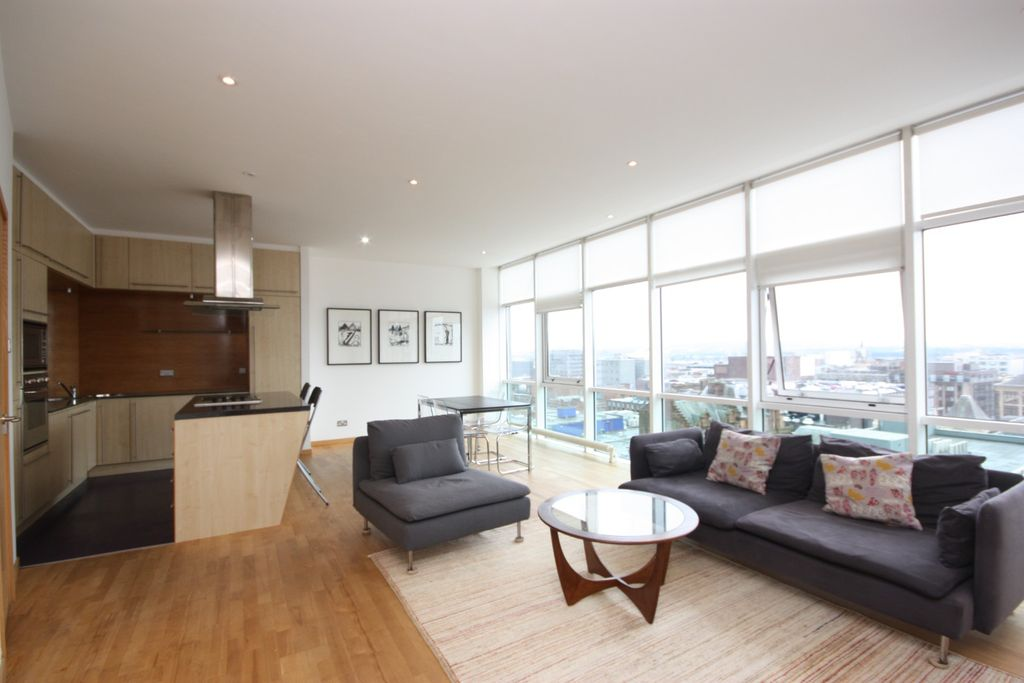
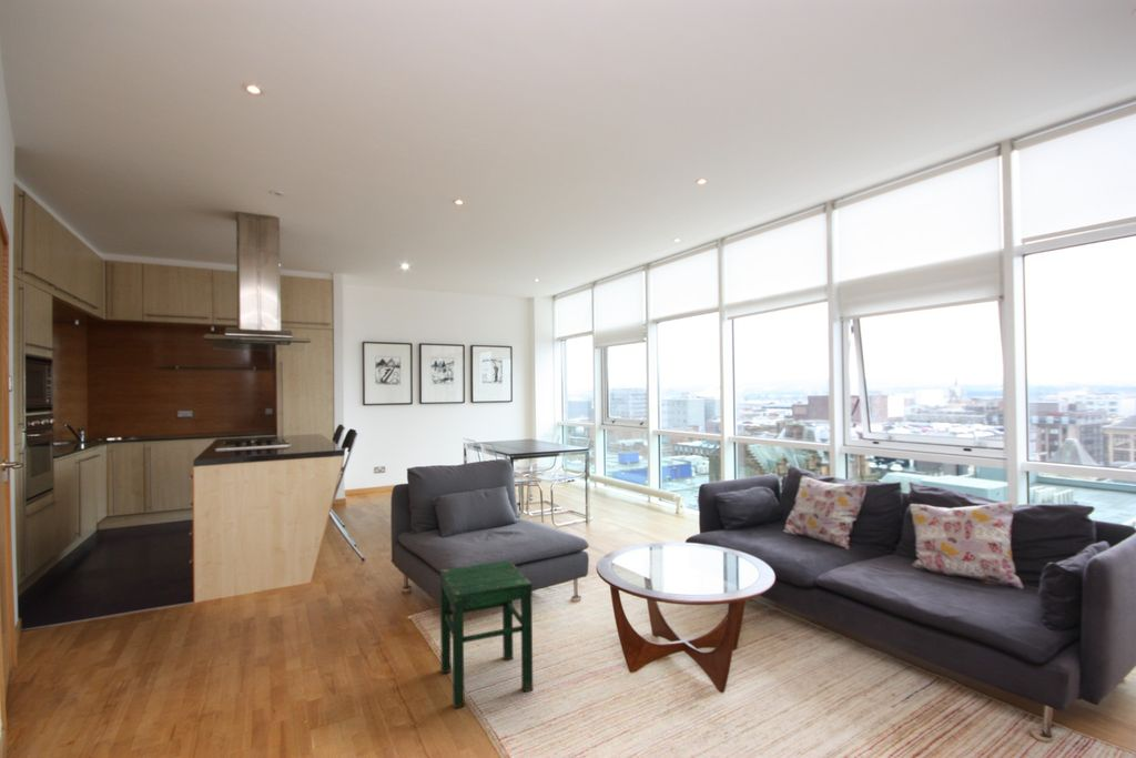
+ stool (487, 631)
